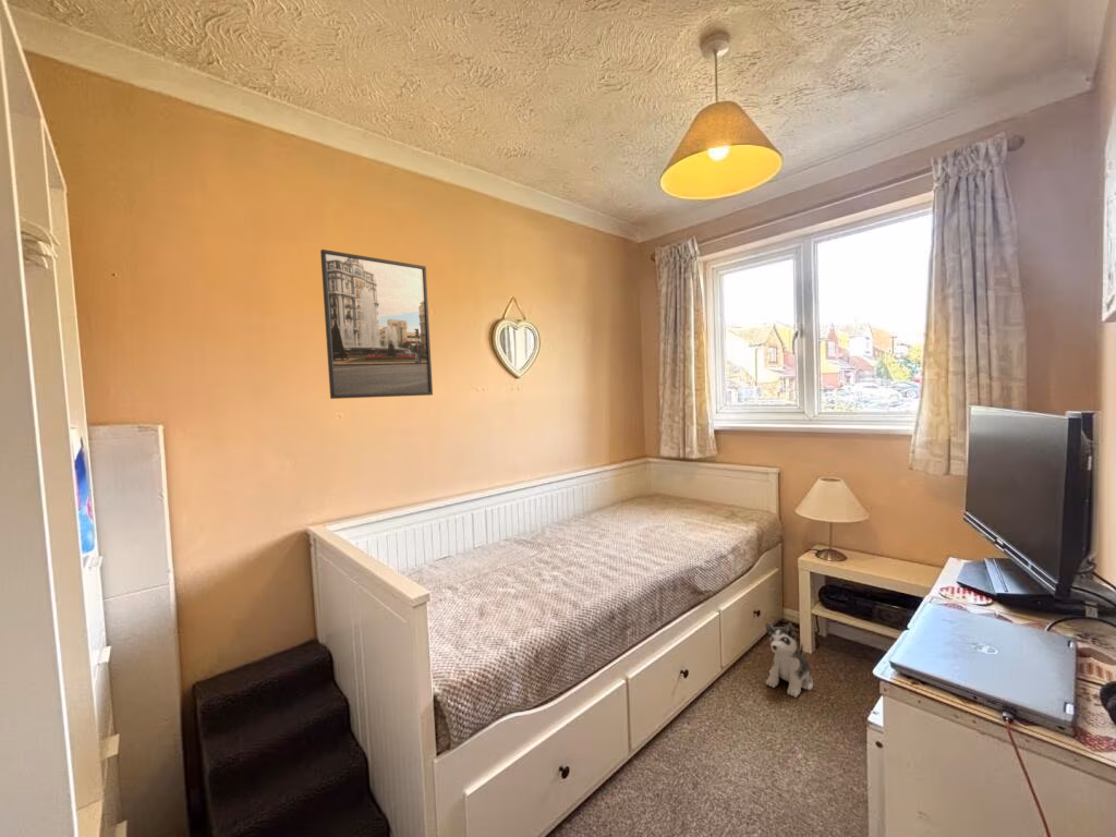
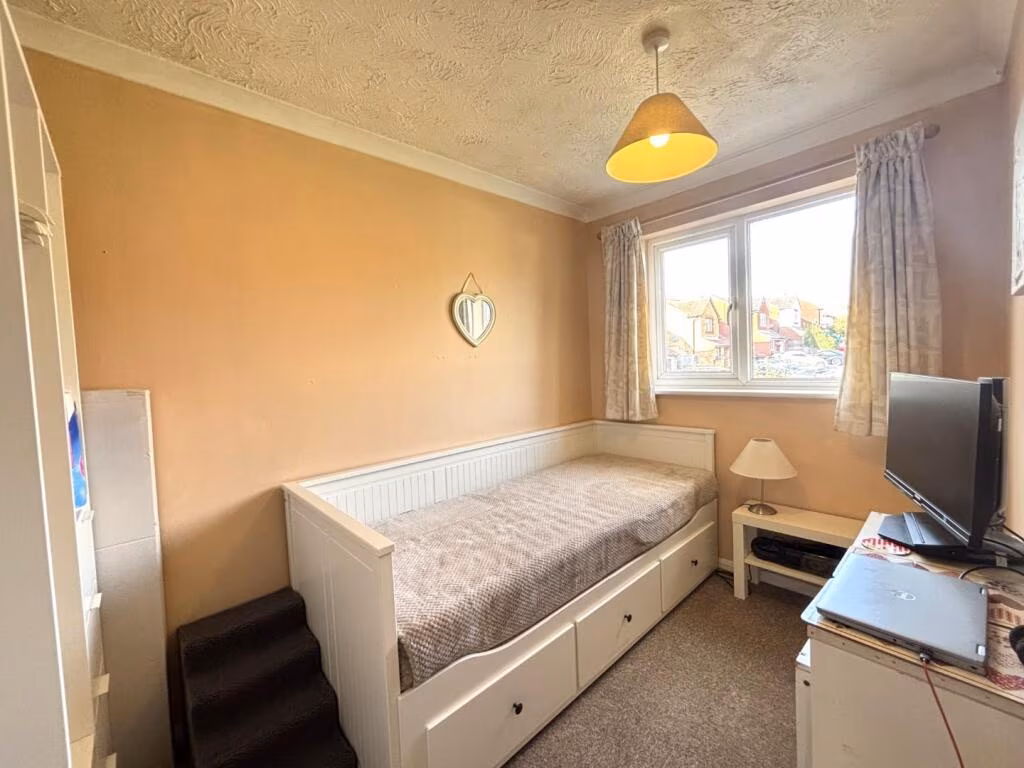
- plush toy (790, 648)
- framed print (380, 328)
